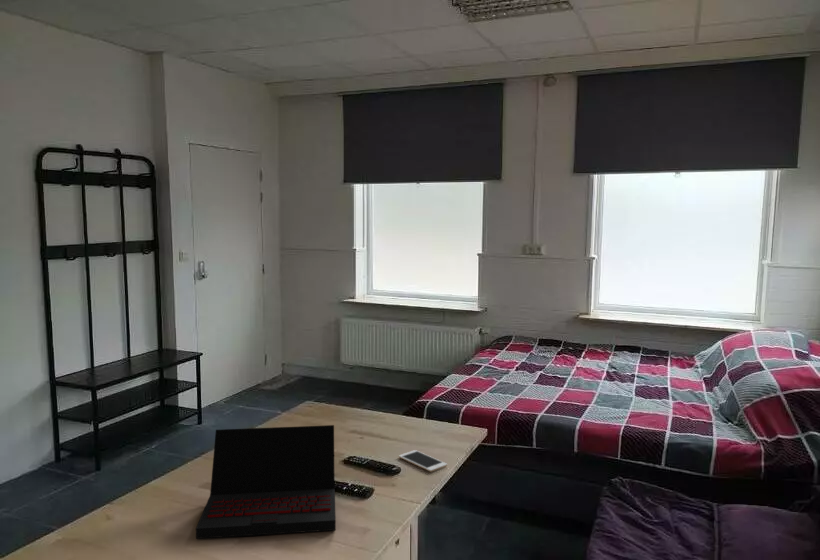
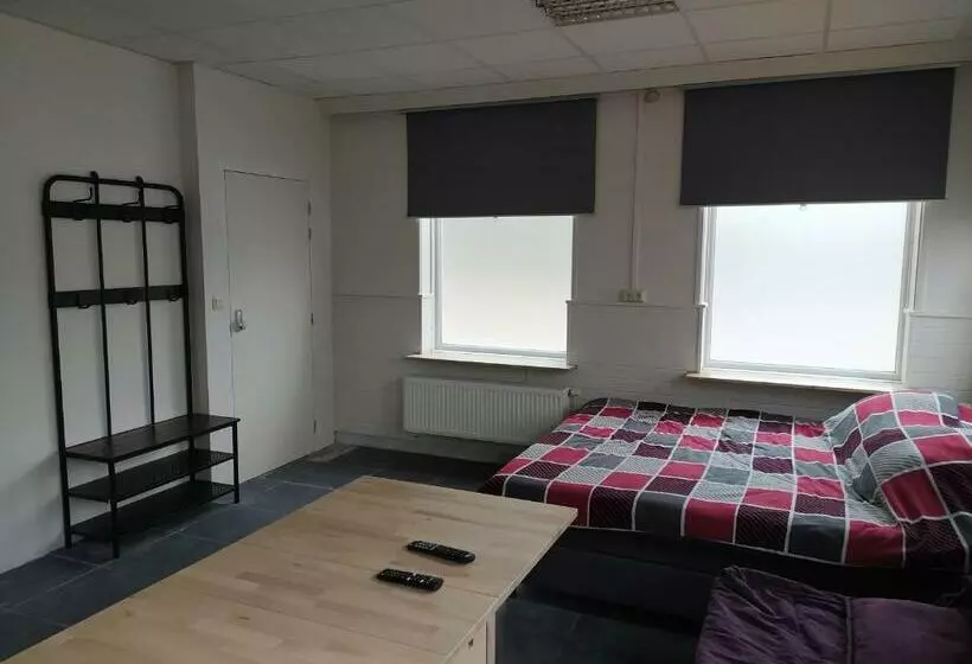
- laptop (272, 475)
- cell phone (422, 460)
